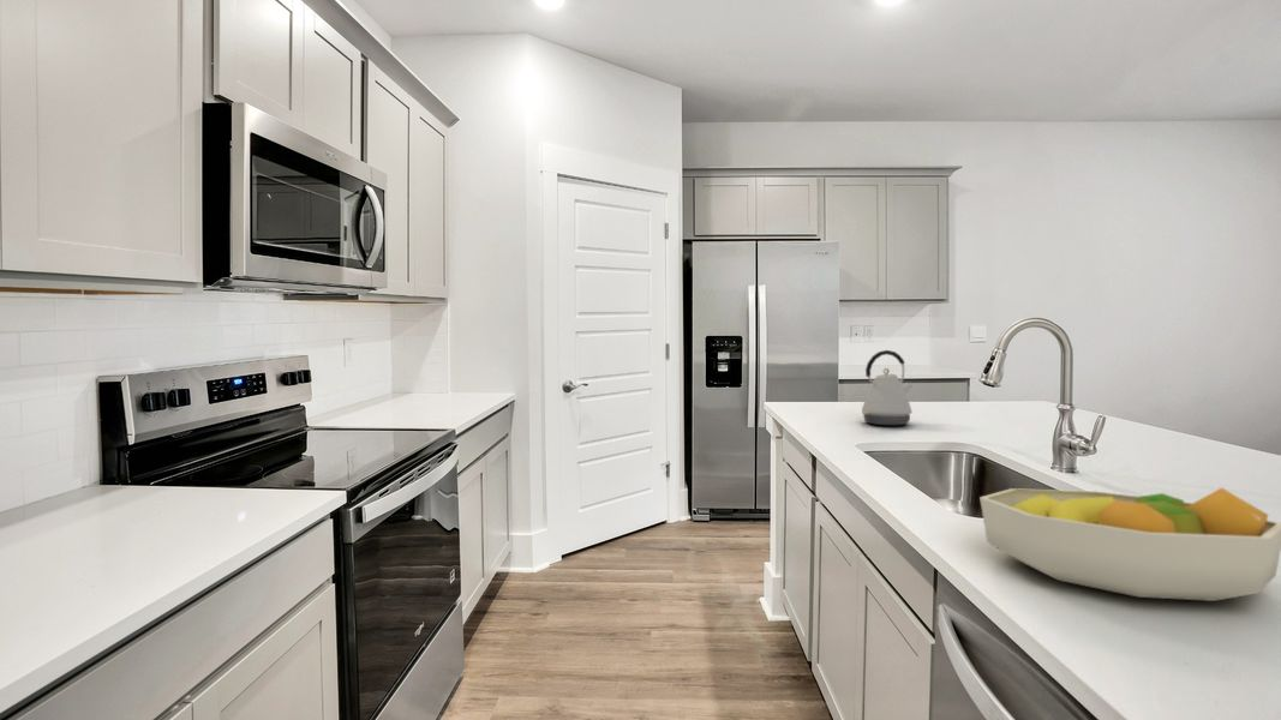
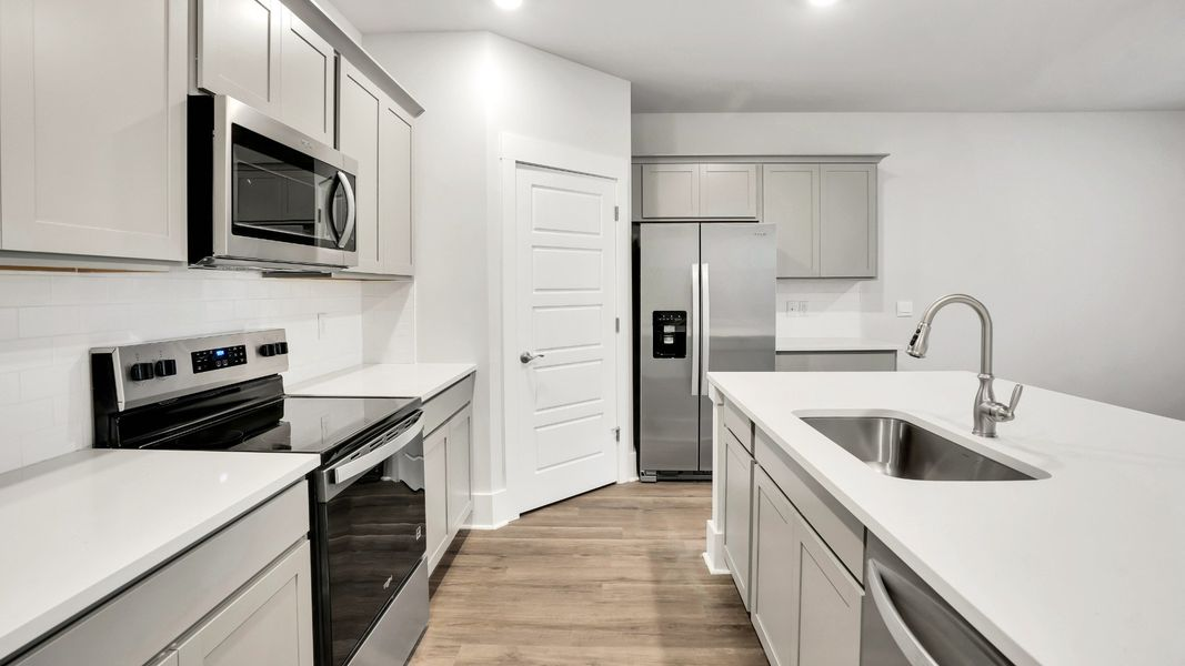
- kettle (887, 386)
- fruit bowl (1119, 527)
